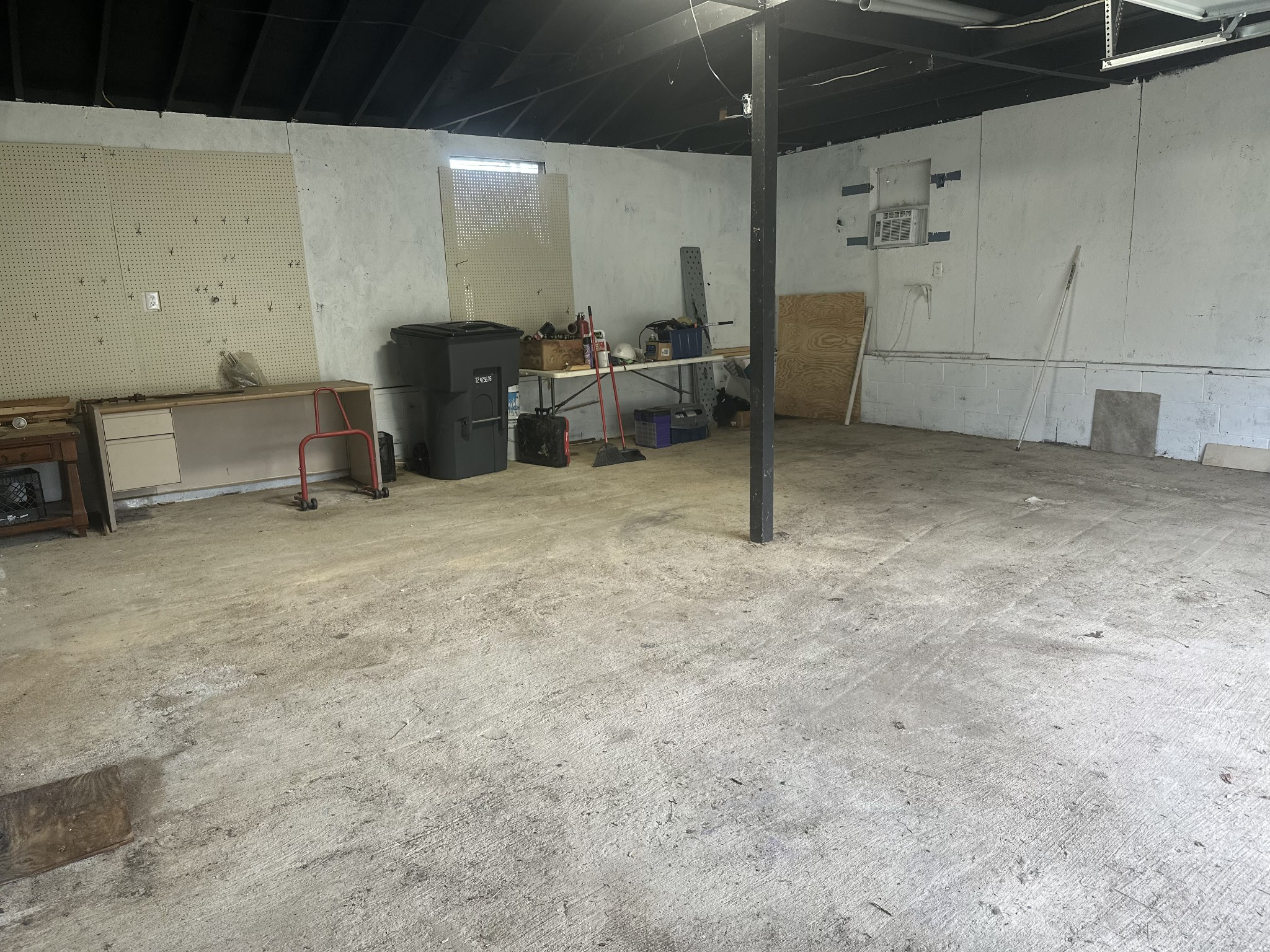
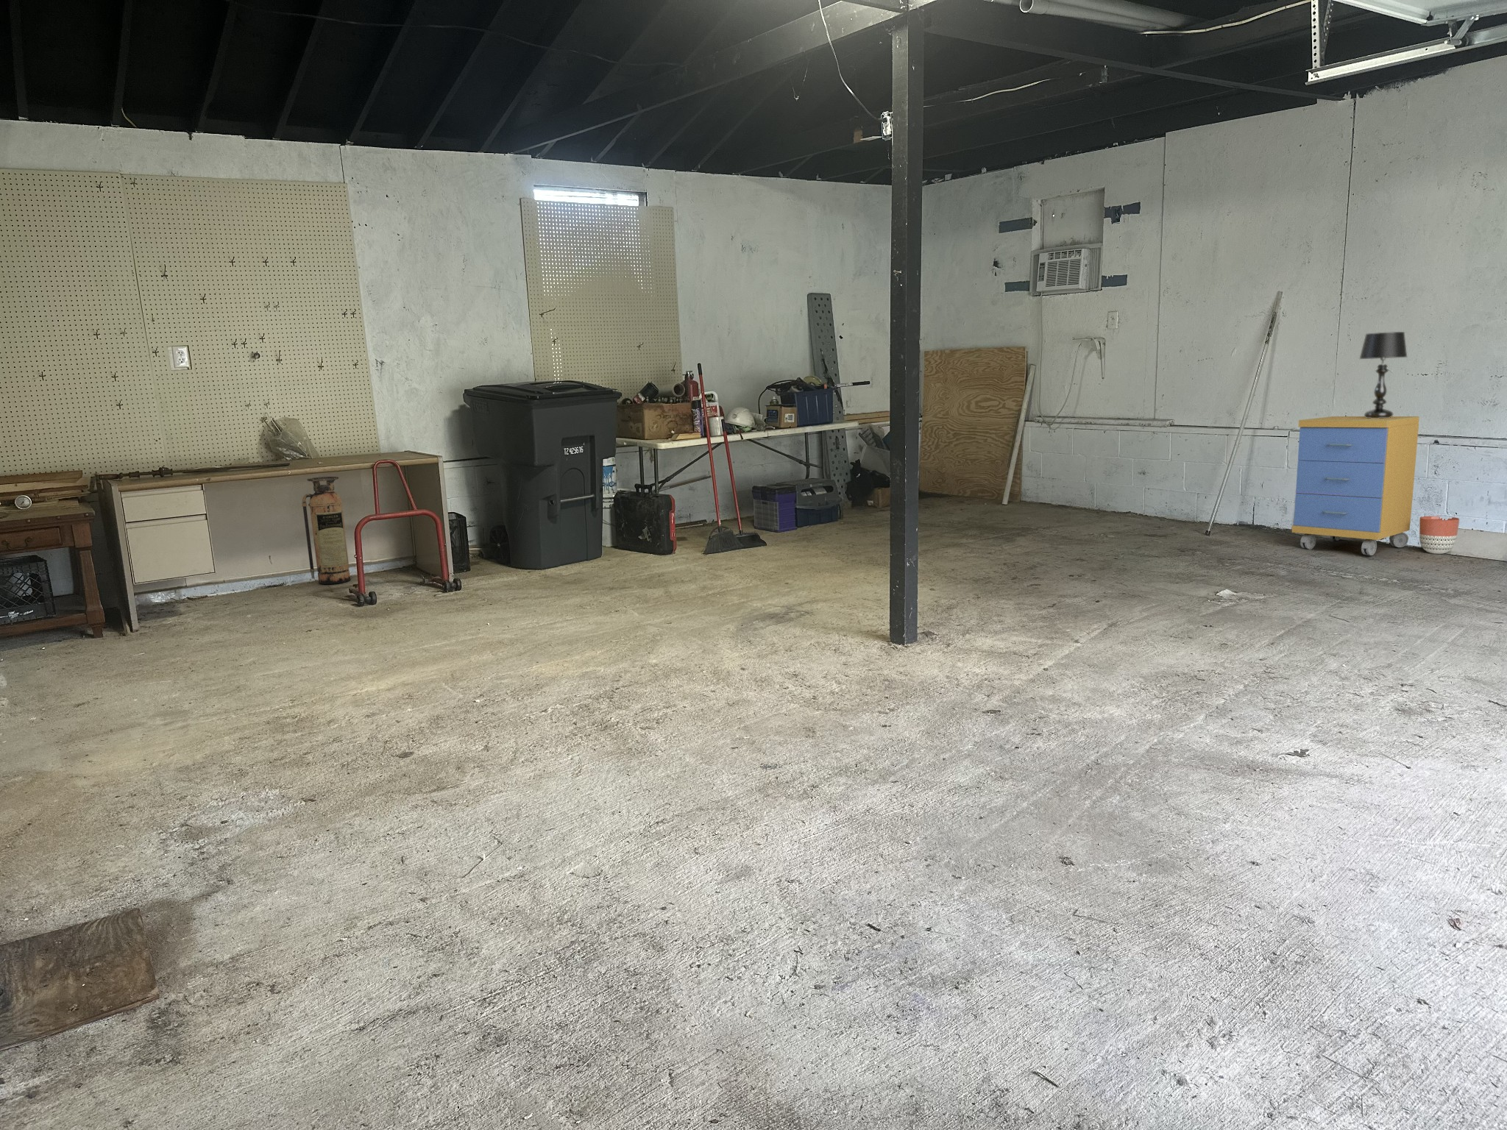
+ storage cabinet (1353, 483)
+ table lamp (1381, 375)
+ planter (1438, 535)
+ fire extinguisher (325, 529)
